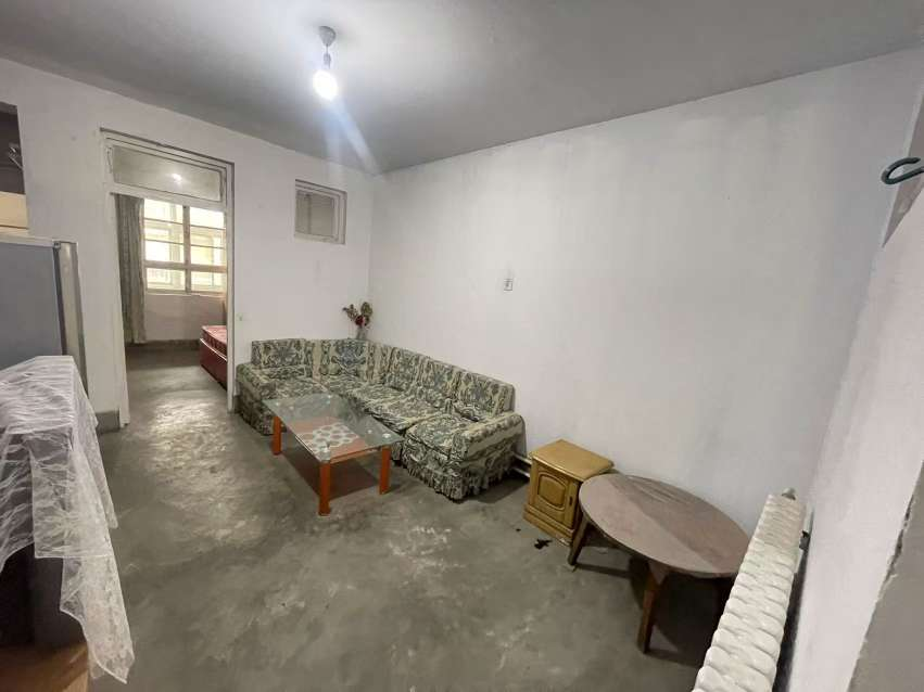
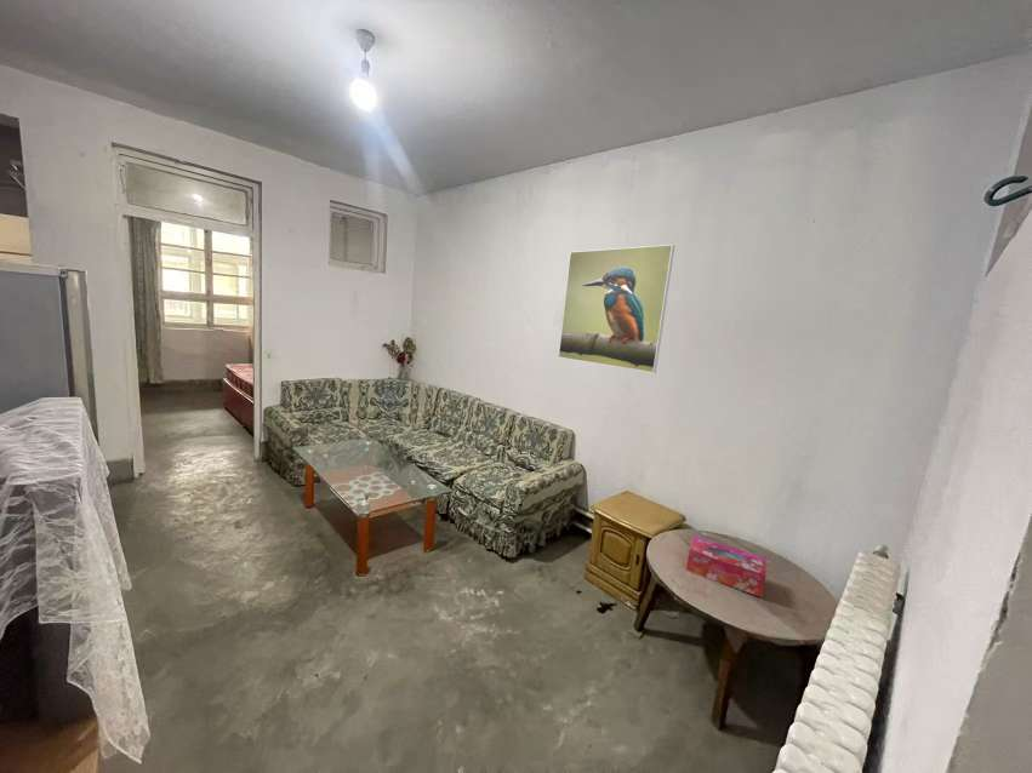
+ tissue box (725, 563)
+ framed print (609, 308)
